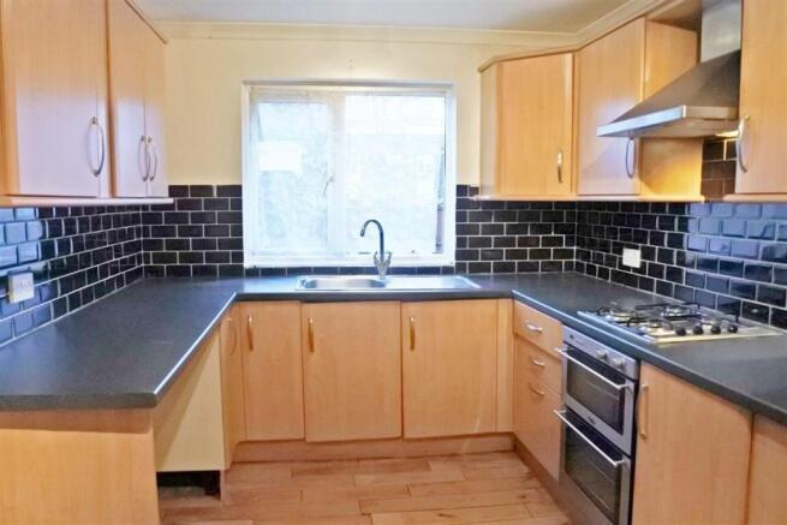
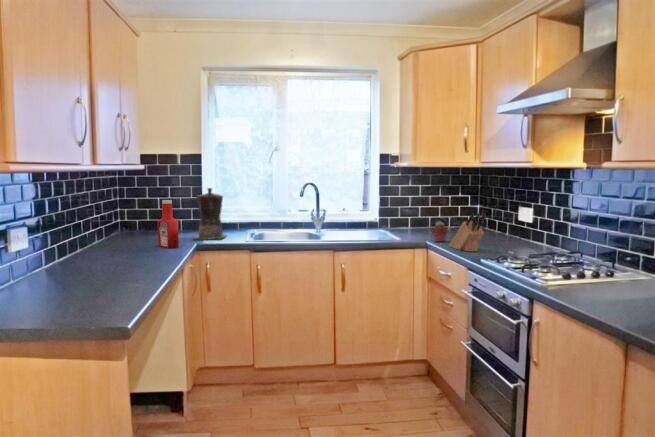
+ knife block (467, 230)
+ coffee maker (209, 212)
+ soap bottle (167, 223)
+ potted succulent (439, 231)
